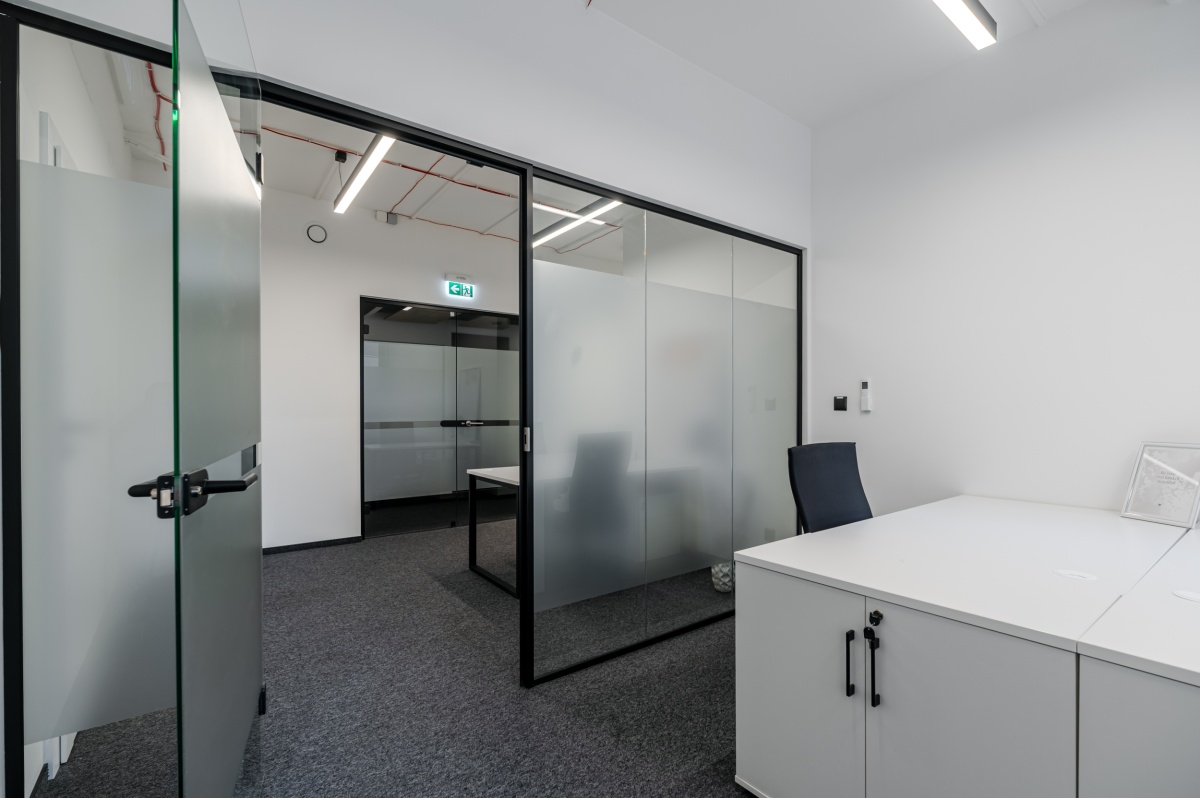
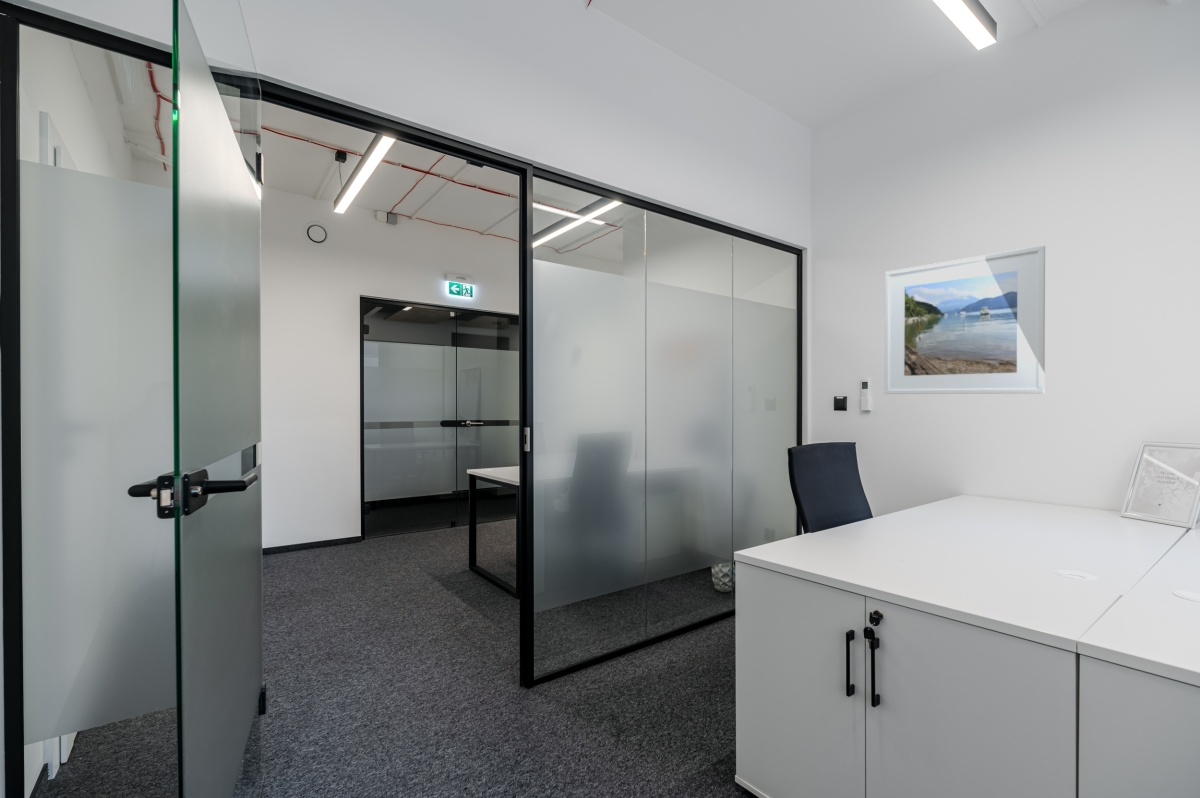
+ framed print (957, 326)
